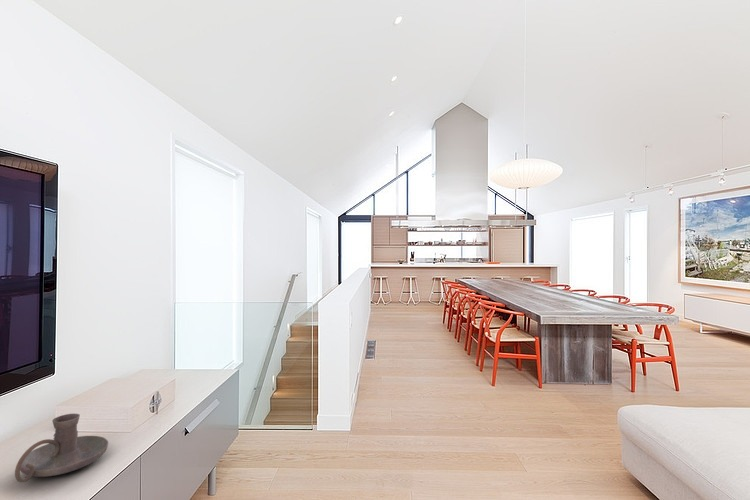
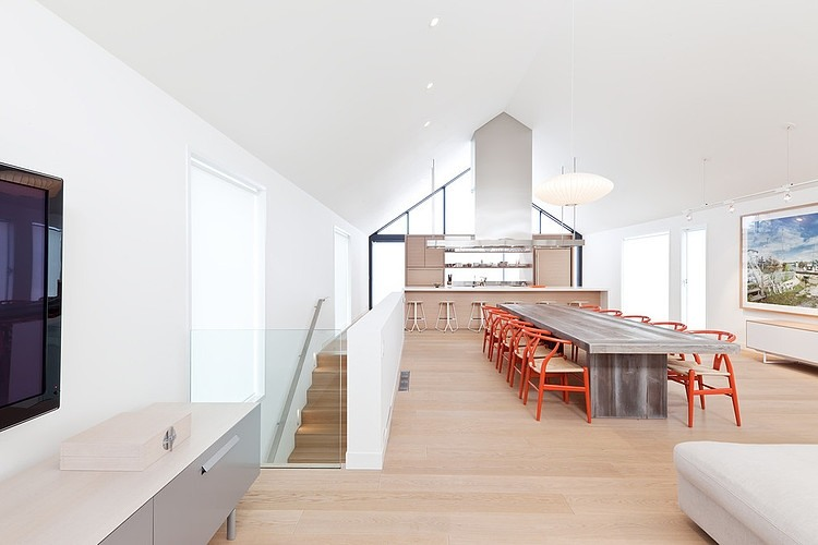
- candle holder (58, 445)
